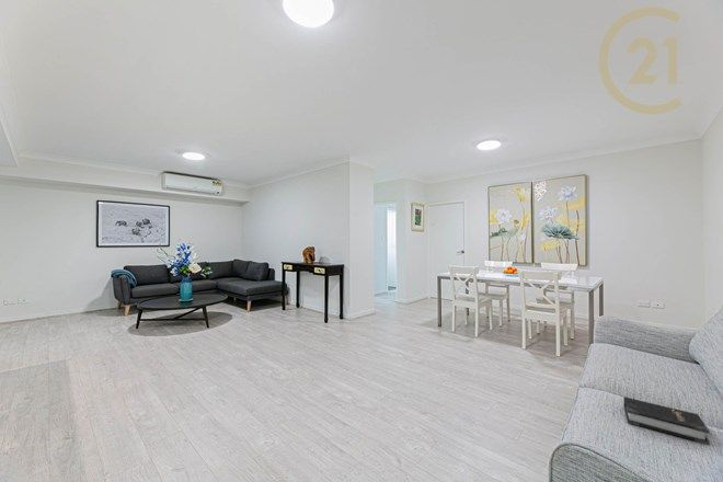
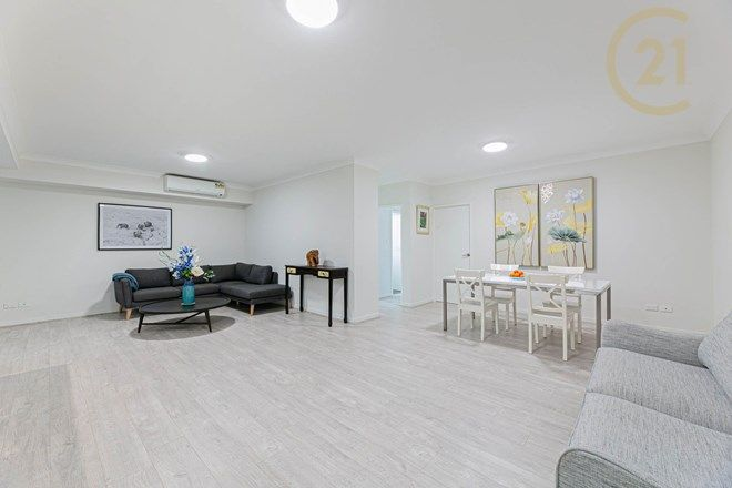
- hardback book (662, 417)
